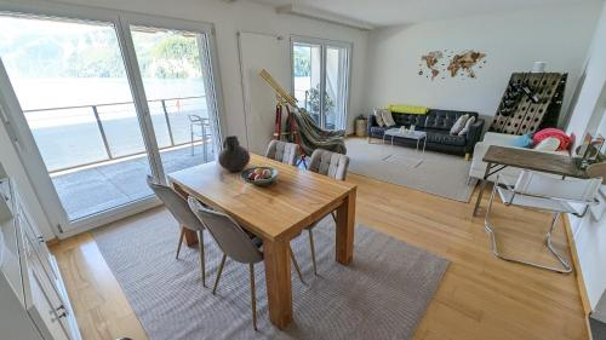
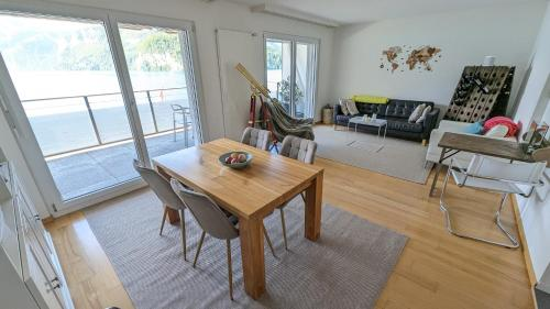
- vase (234, 152)
